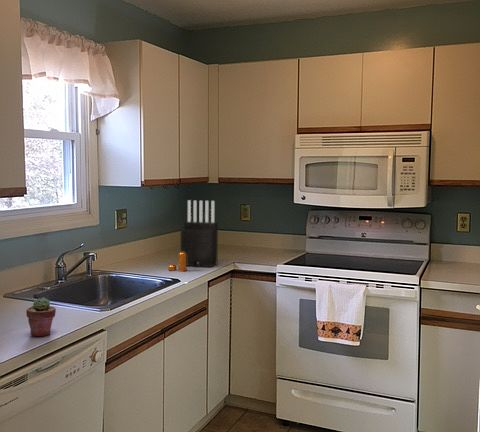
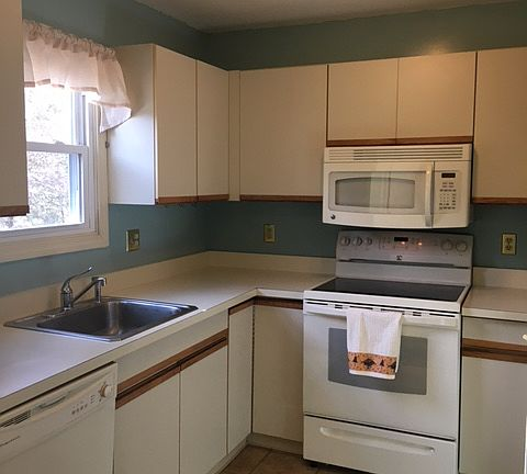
- knife block (198, 233)
- pepper shaker (179, 260)
- potted succulent (41, 315)
